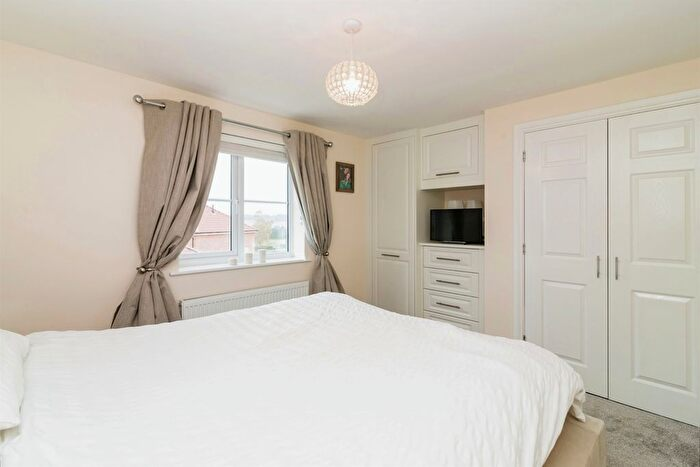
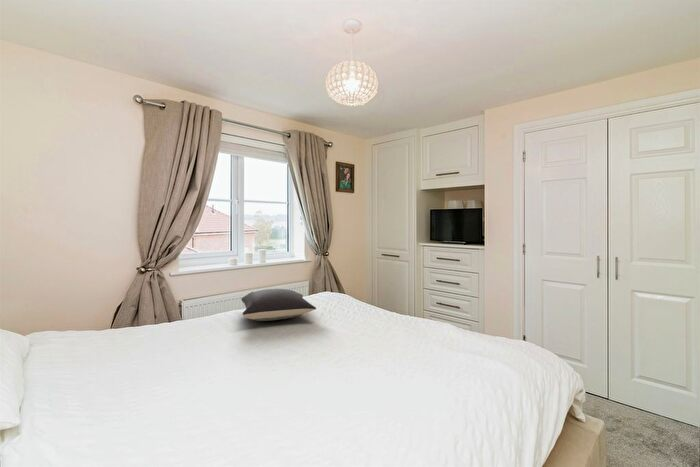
+ pillow (276, 303)
